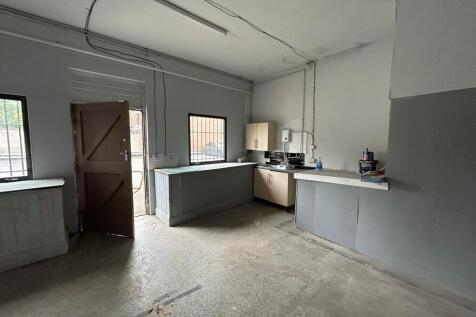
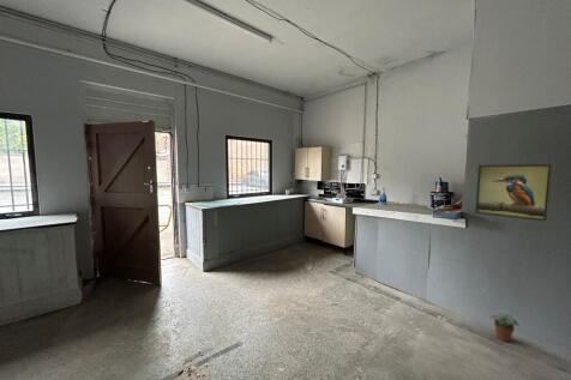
+ potted plant (504, 327)
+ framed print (510, 191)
